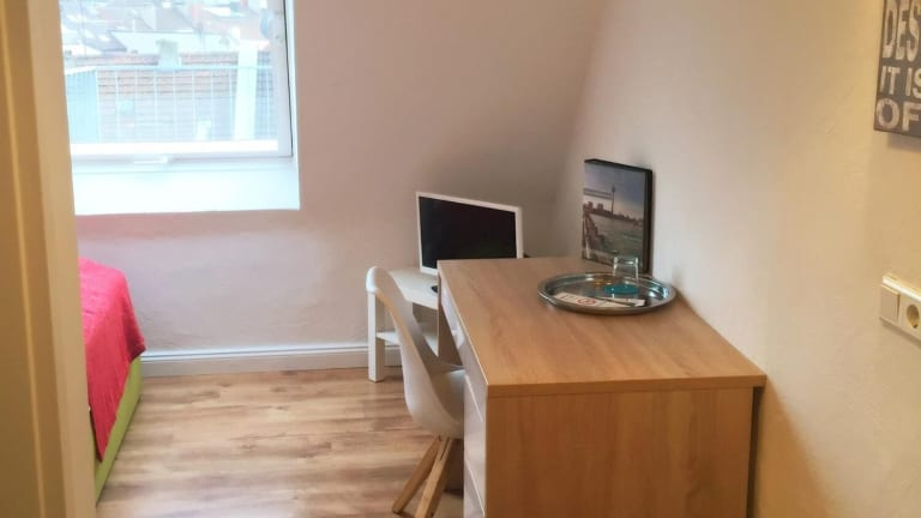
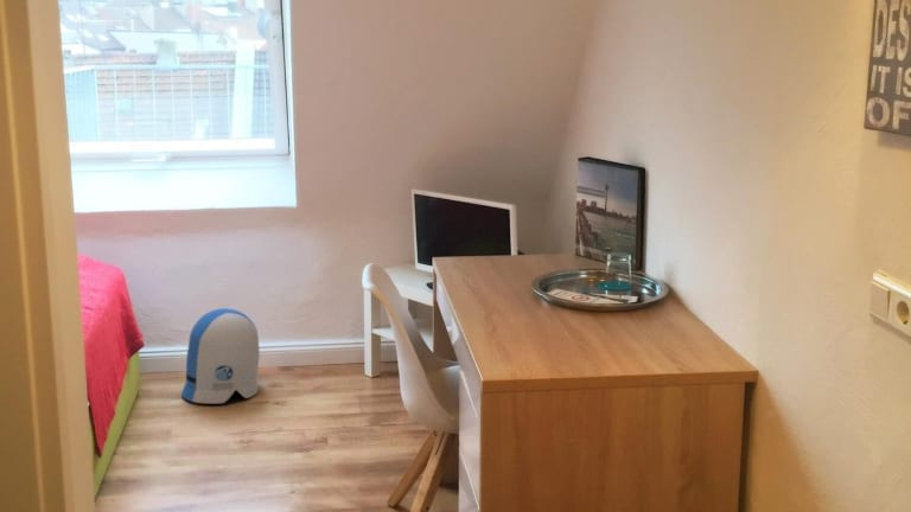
+ sun visor (219, 350)
